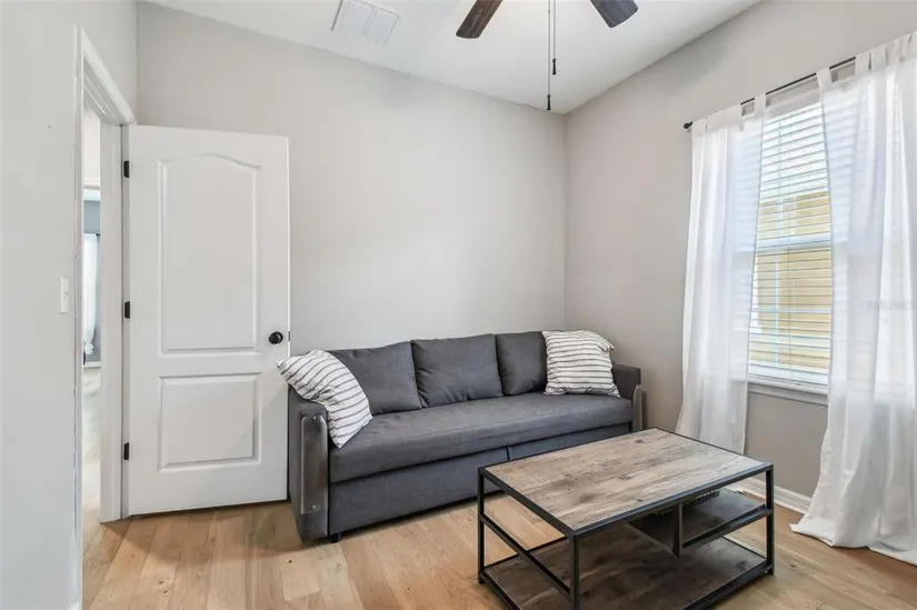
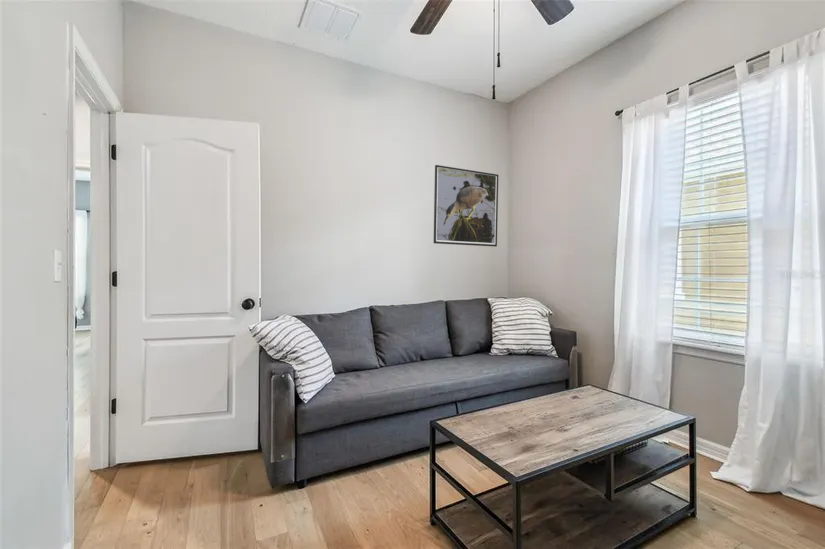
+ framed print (467, 207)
